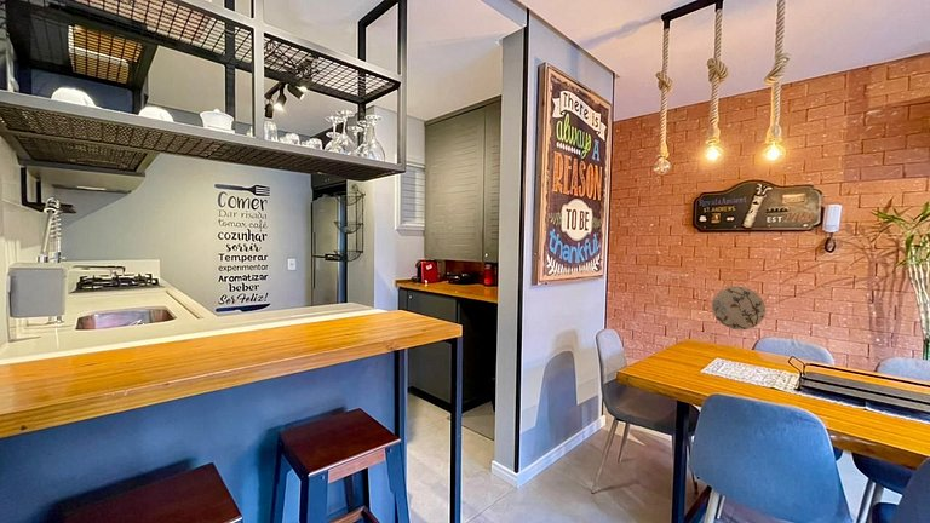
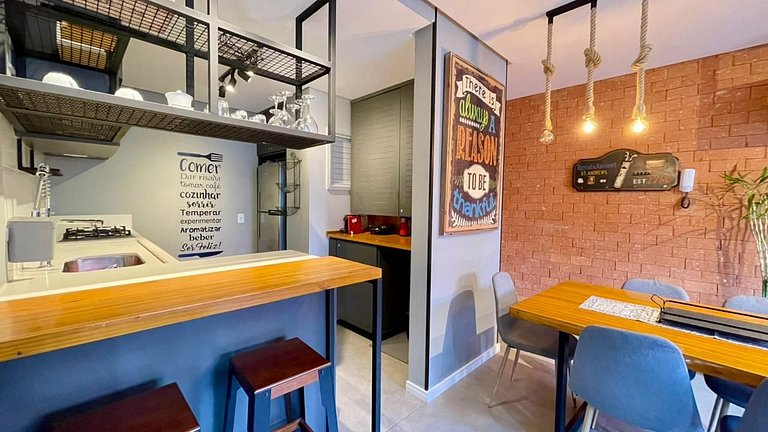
- decorative plate (737, 308)
